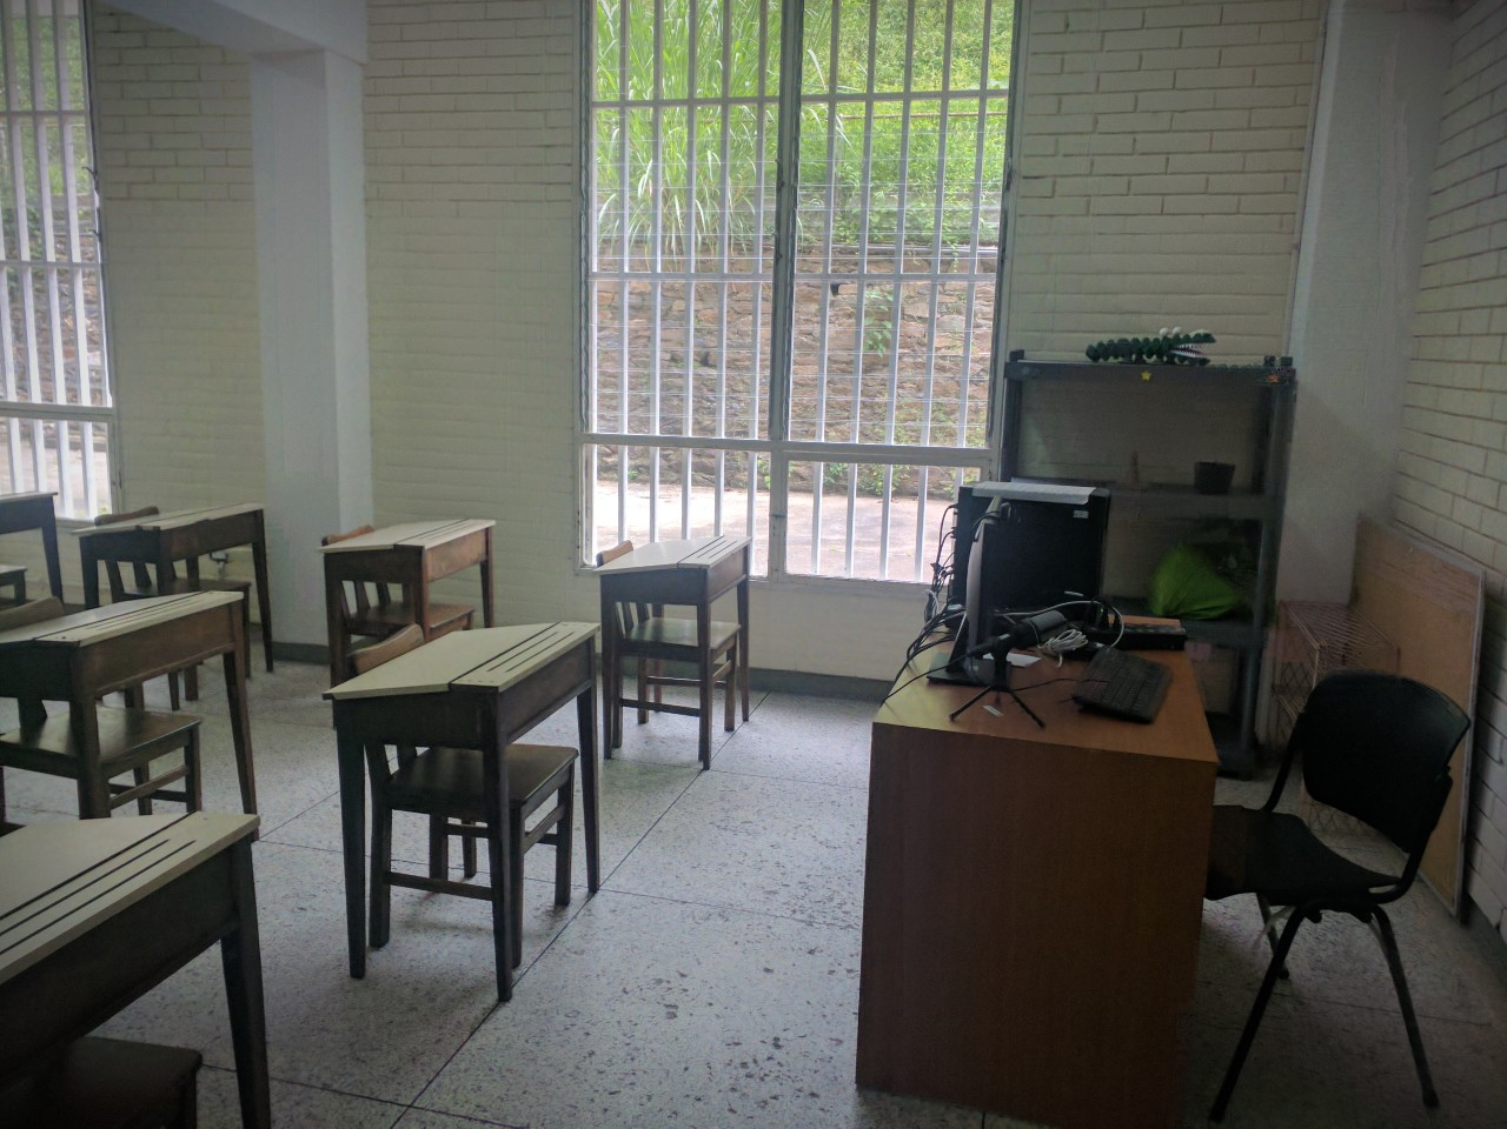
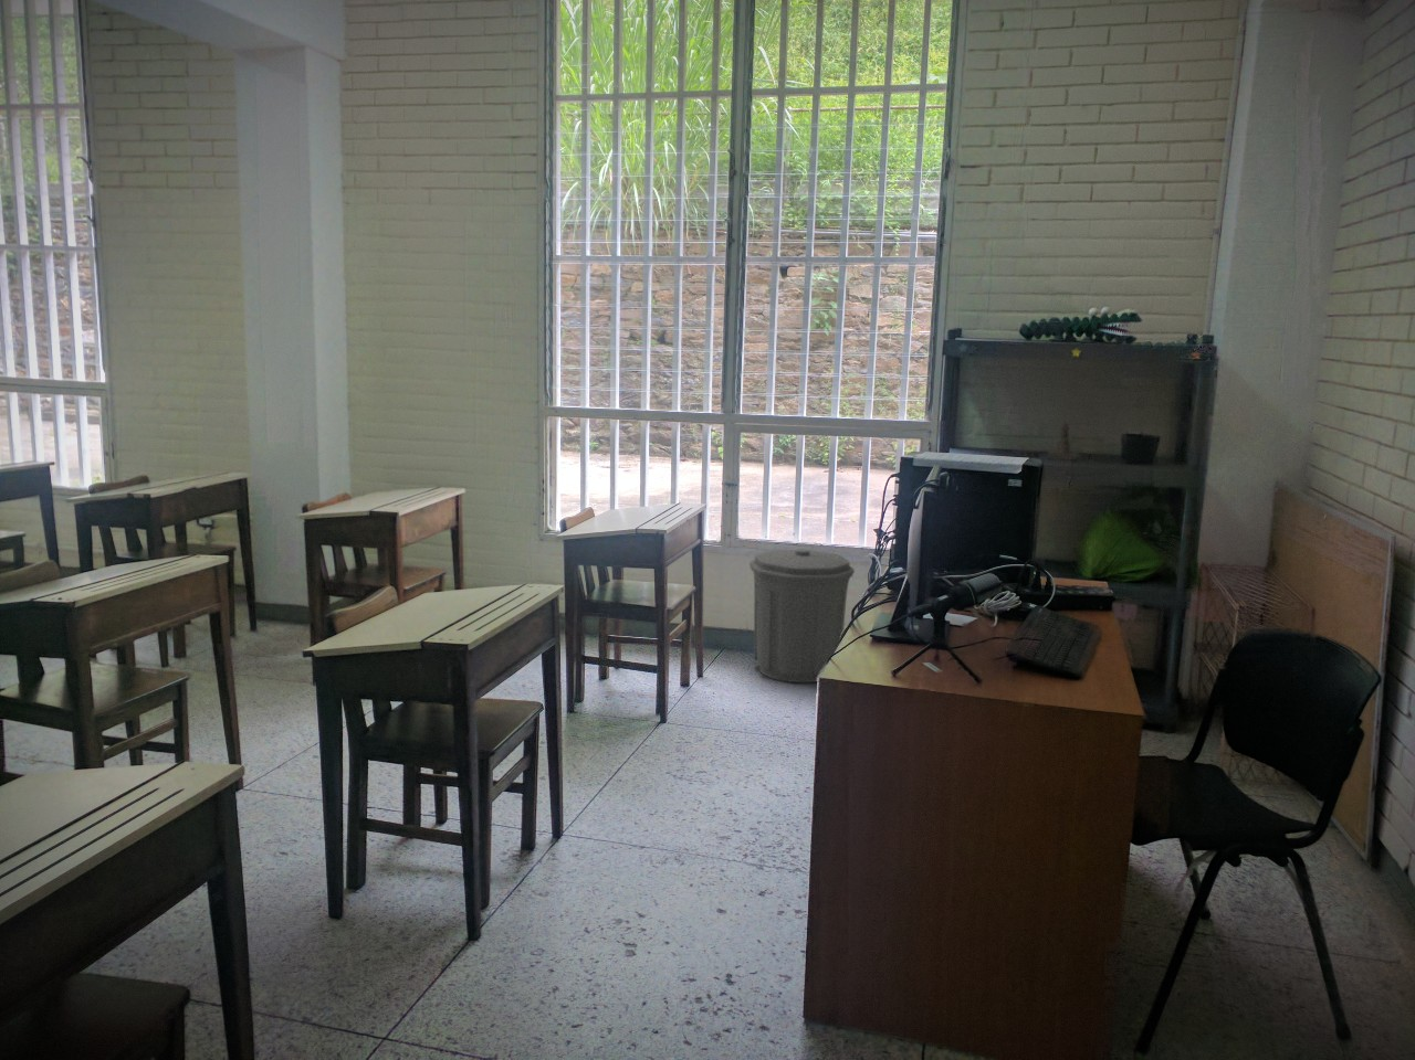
+ trash can (799, 610)
